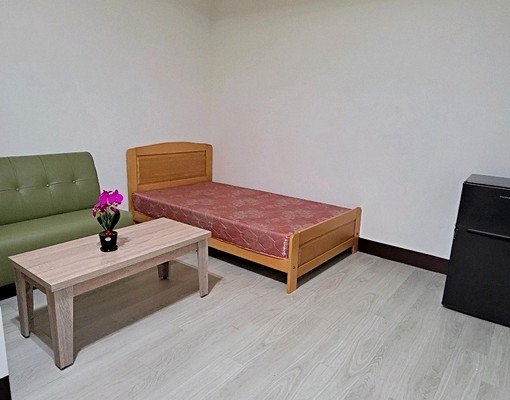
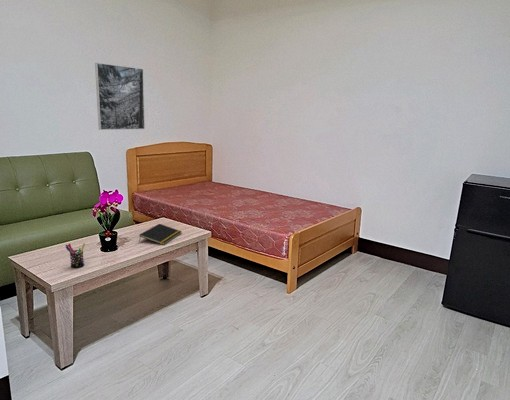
+ pen holder (76, 254)
+ notepad (161, 233)
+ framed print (121, 98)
